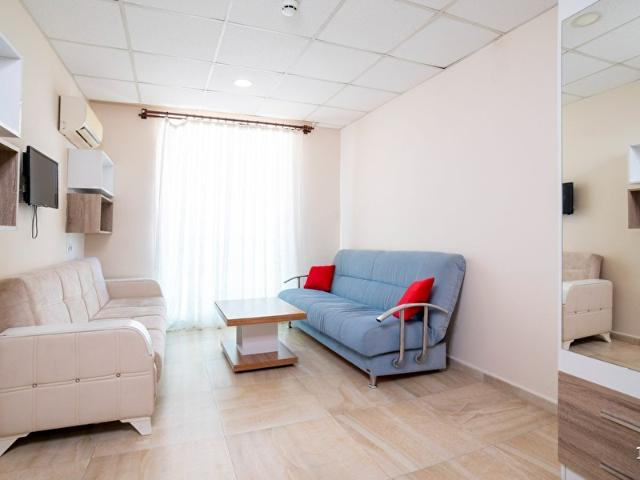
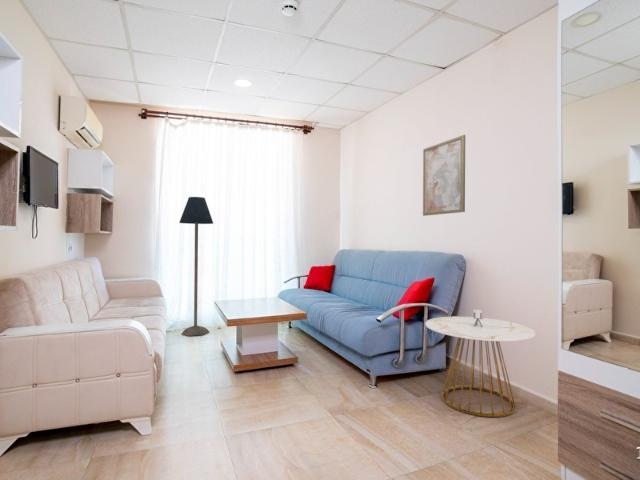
+ side table (479, 355)
+ wall art (442, 178)
+ floor lamp (196, 264)
